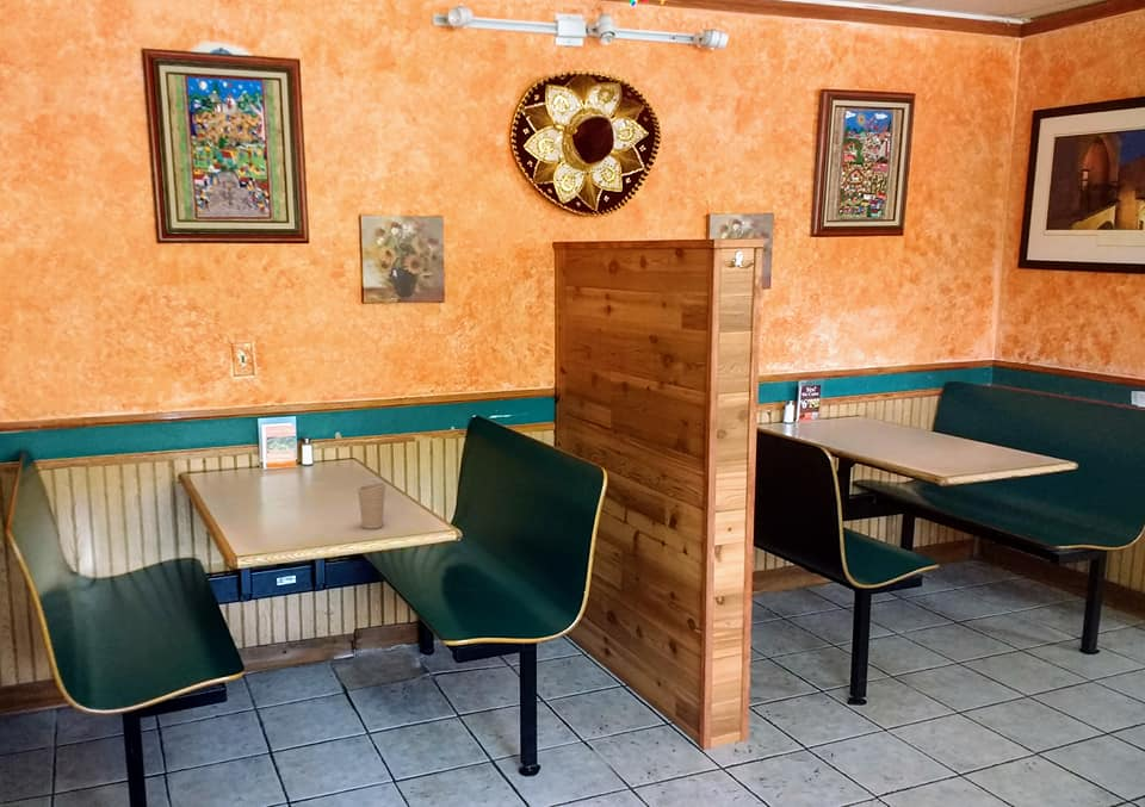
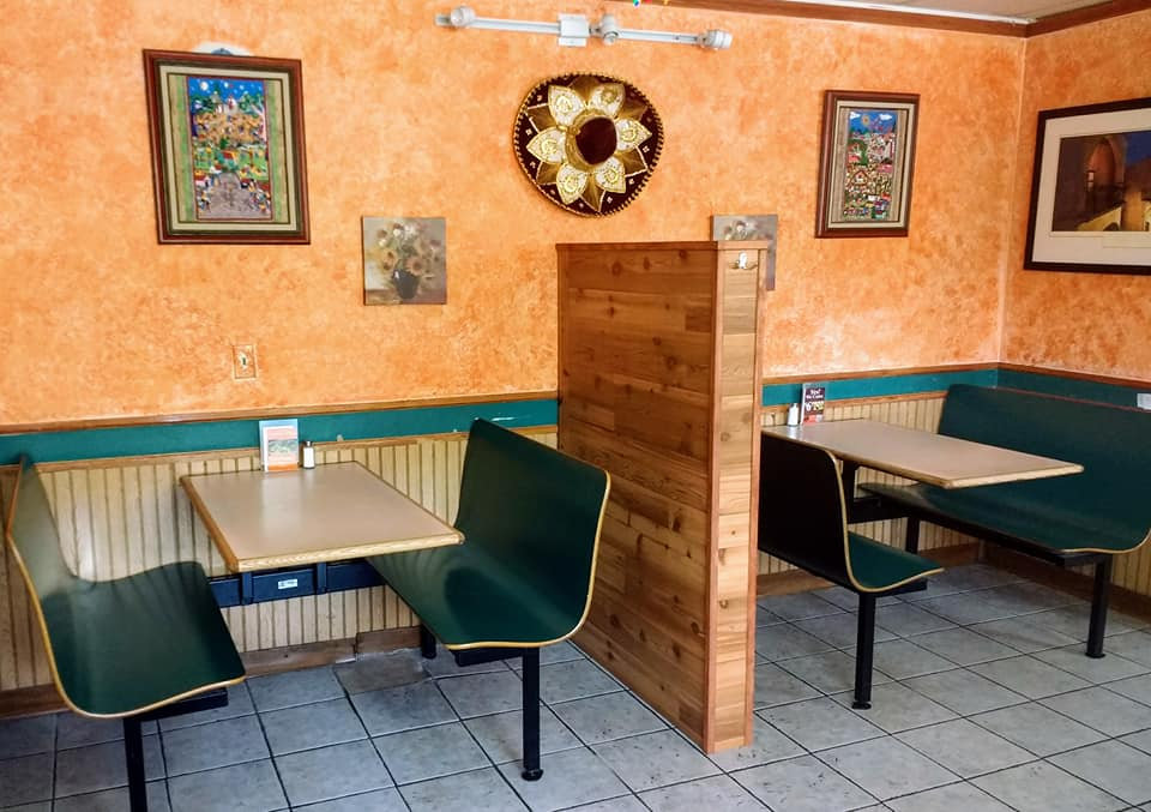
- cup (372, 504)
